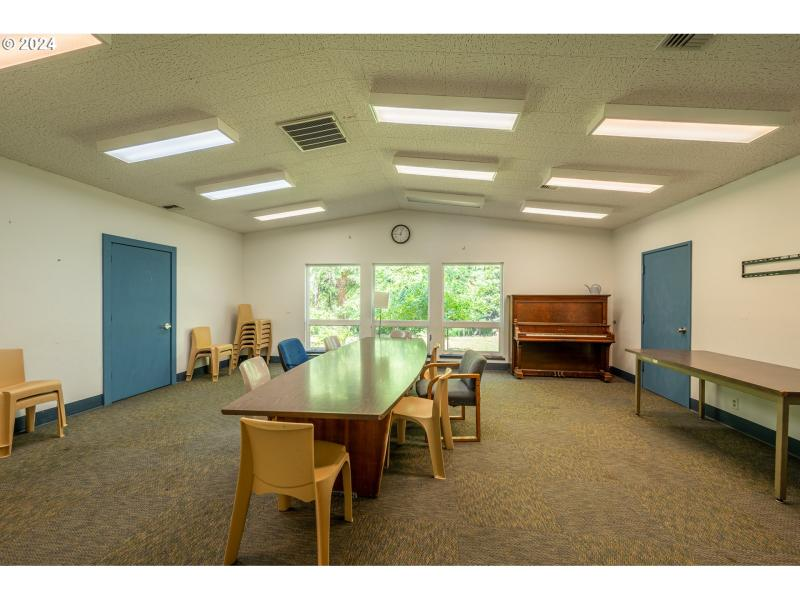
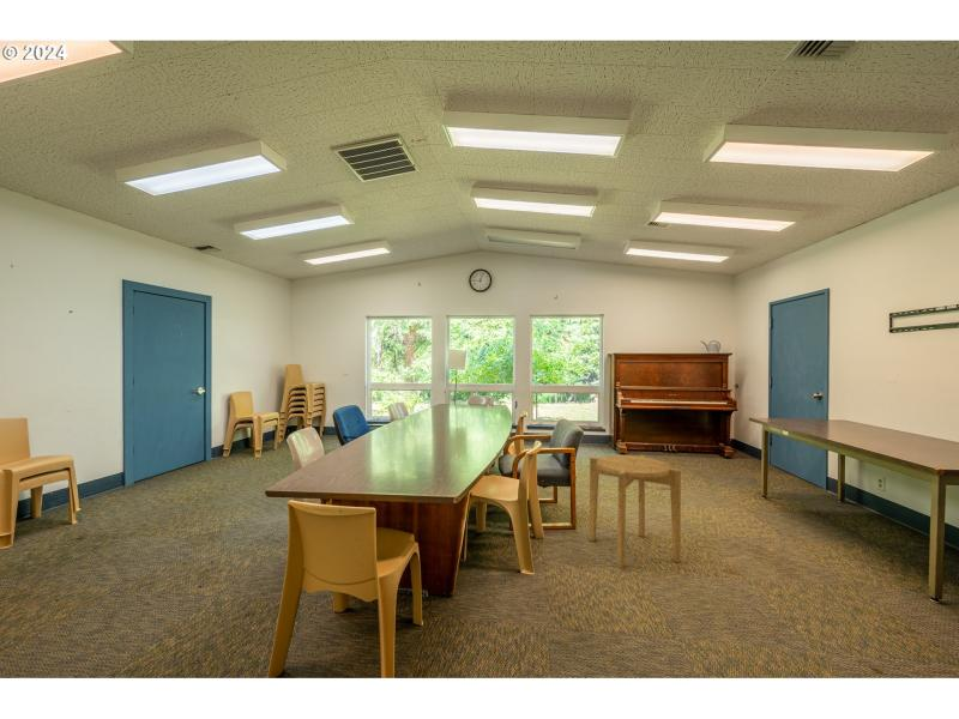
+ side table (639, 506)
